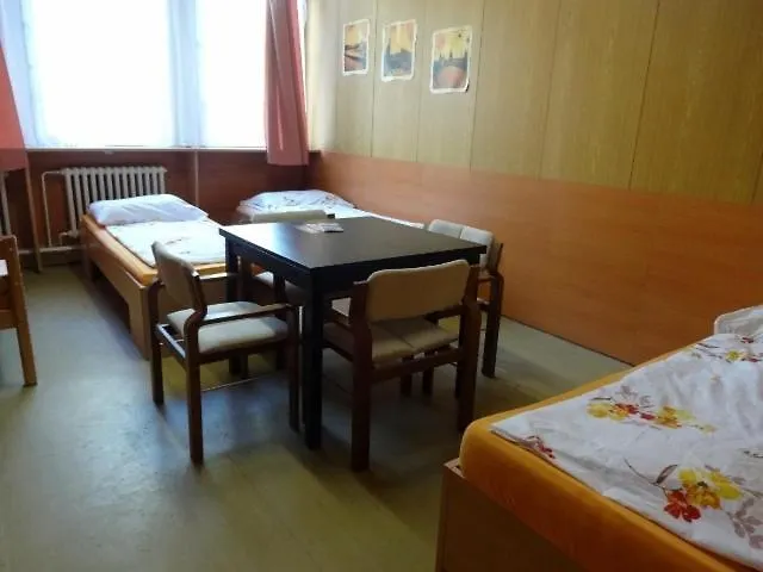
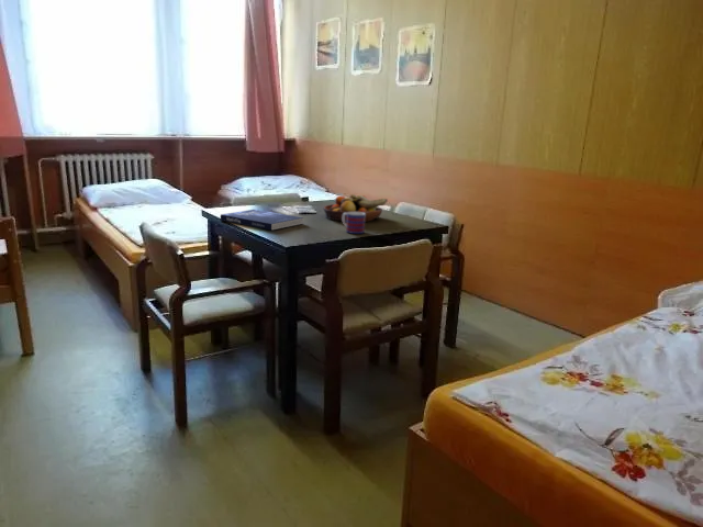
+ book (261, 218)
+ fruit bowl (353, 205)
+ mug (352, 222)
